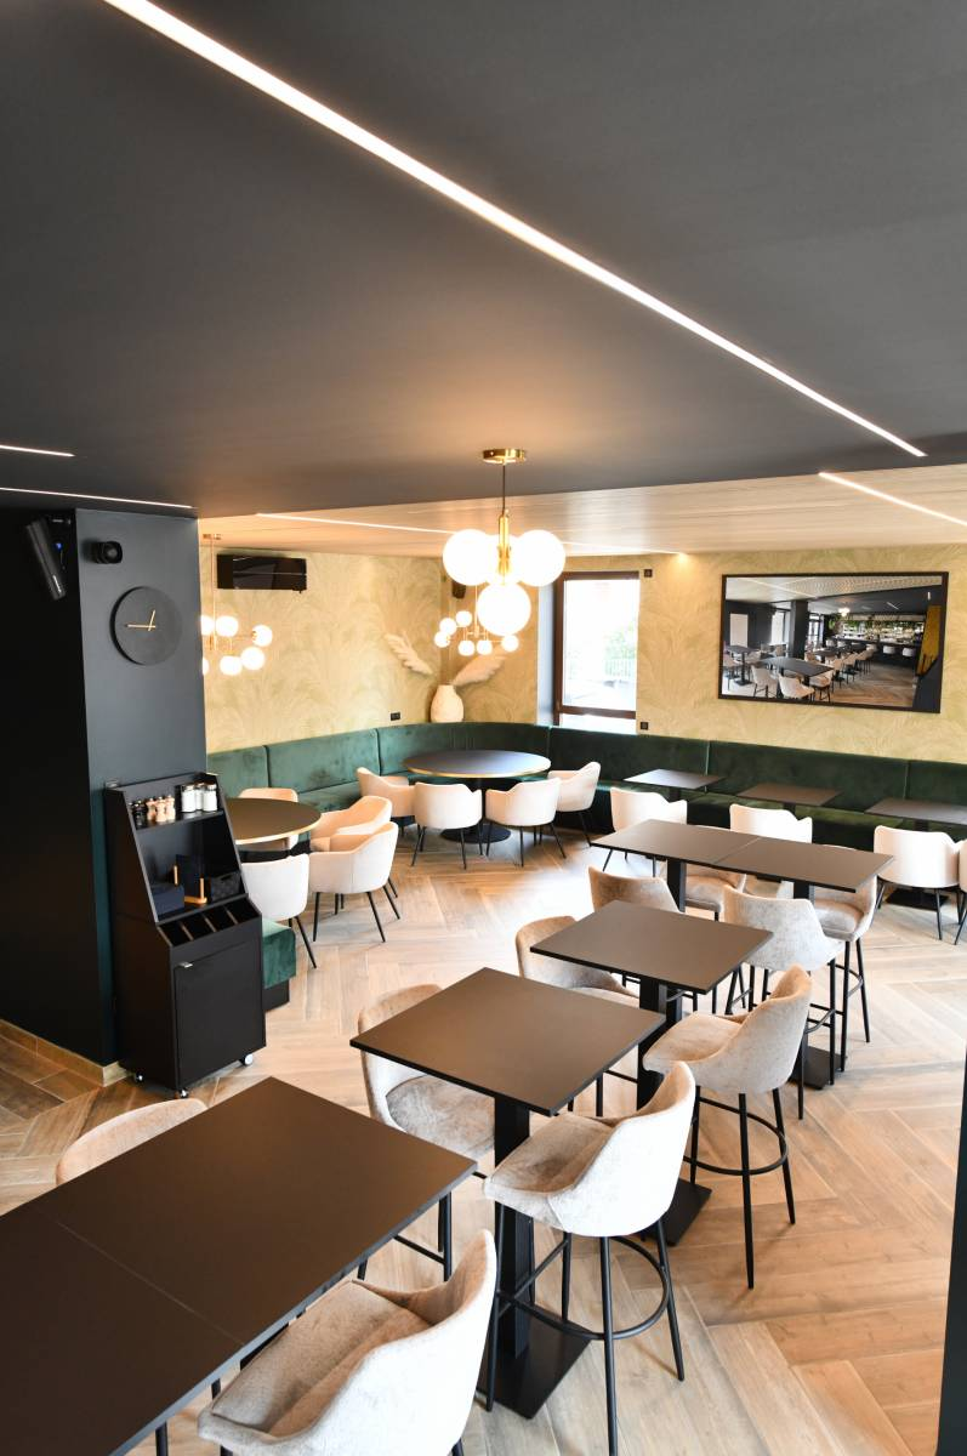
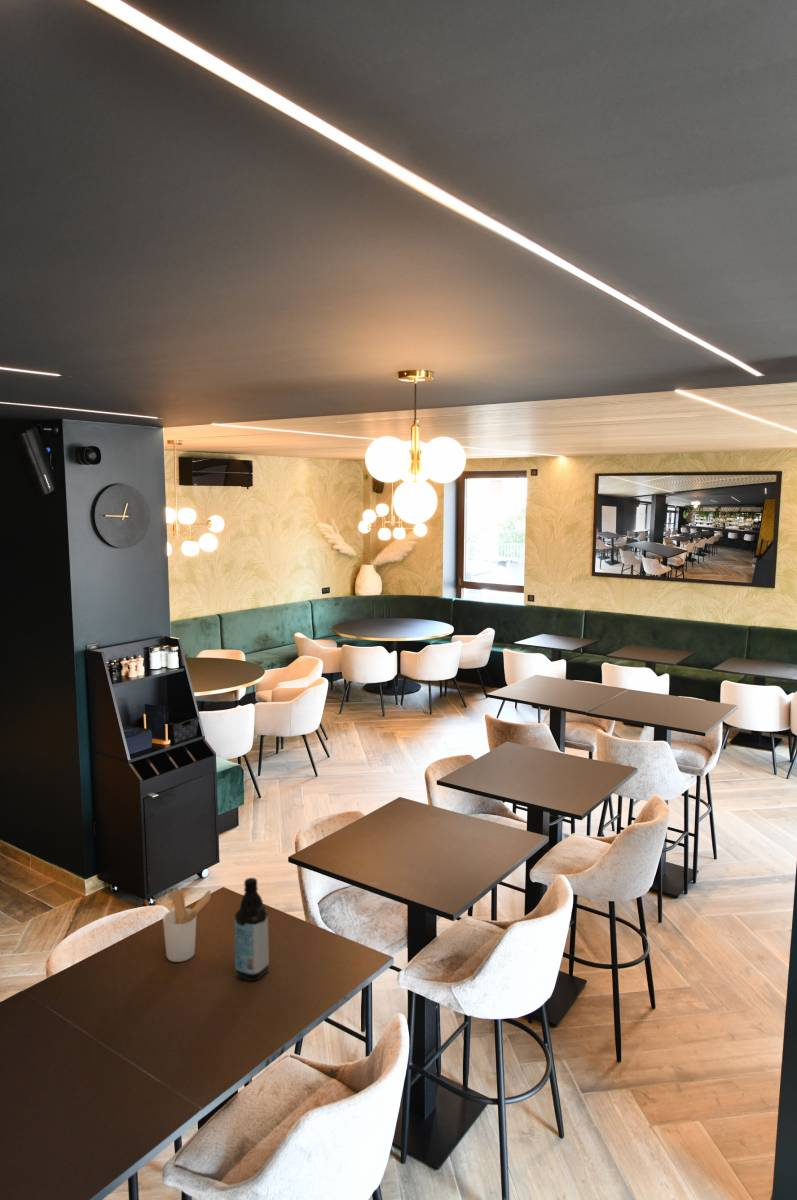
+ water bottle (251, 926)
+ utensil holder (188, 924)
